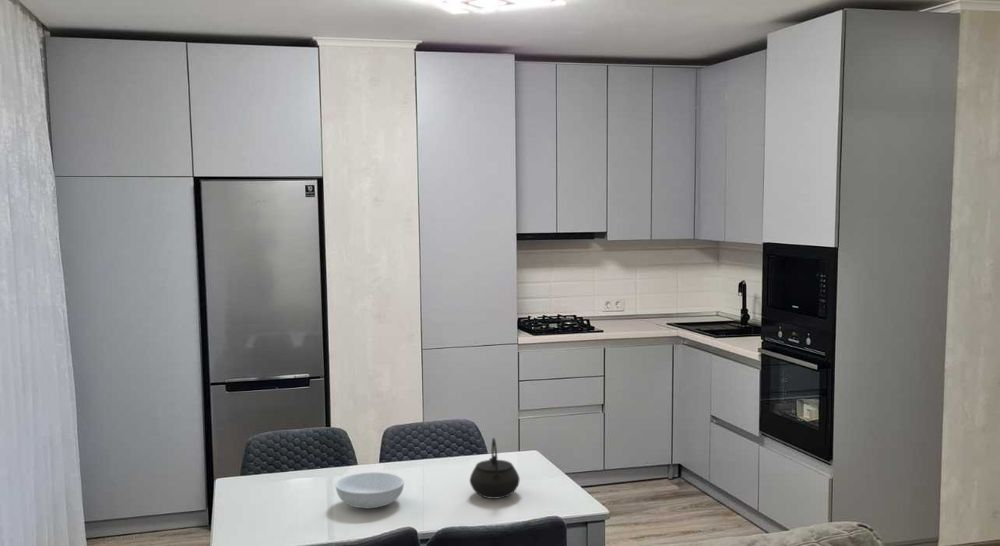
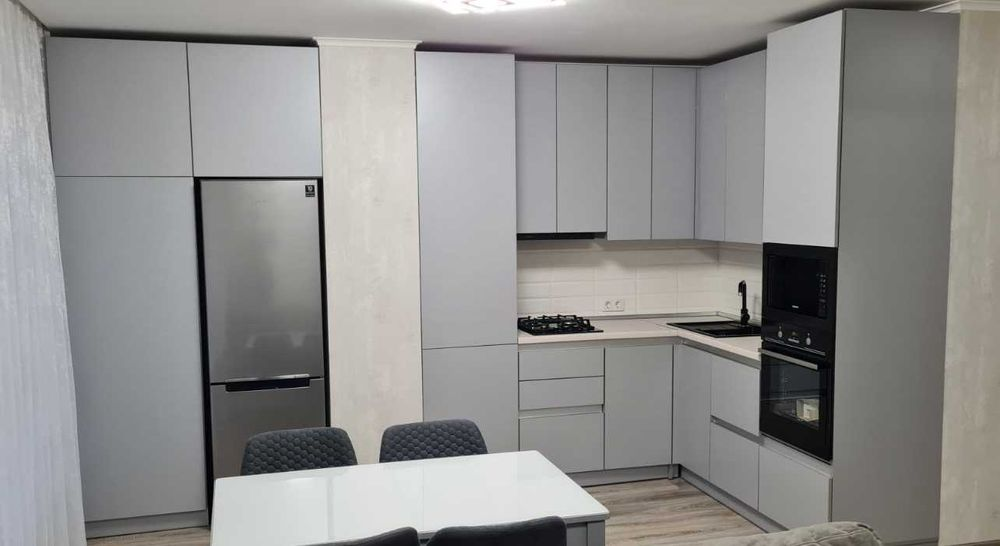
- kettle (494, 465)
- serving bowl (370, 492)
